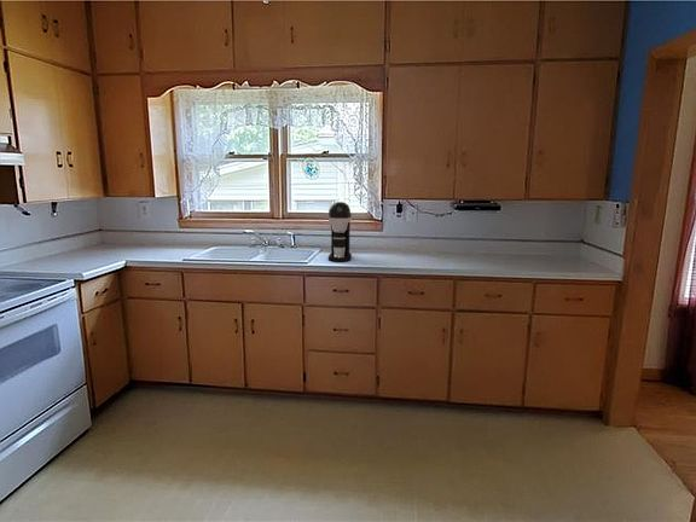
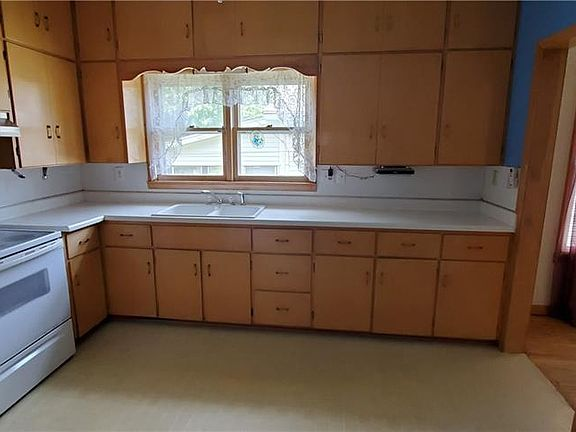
- coffee maker (340, 230)
